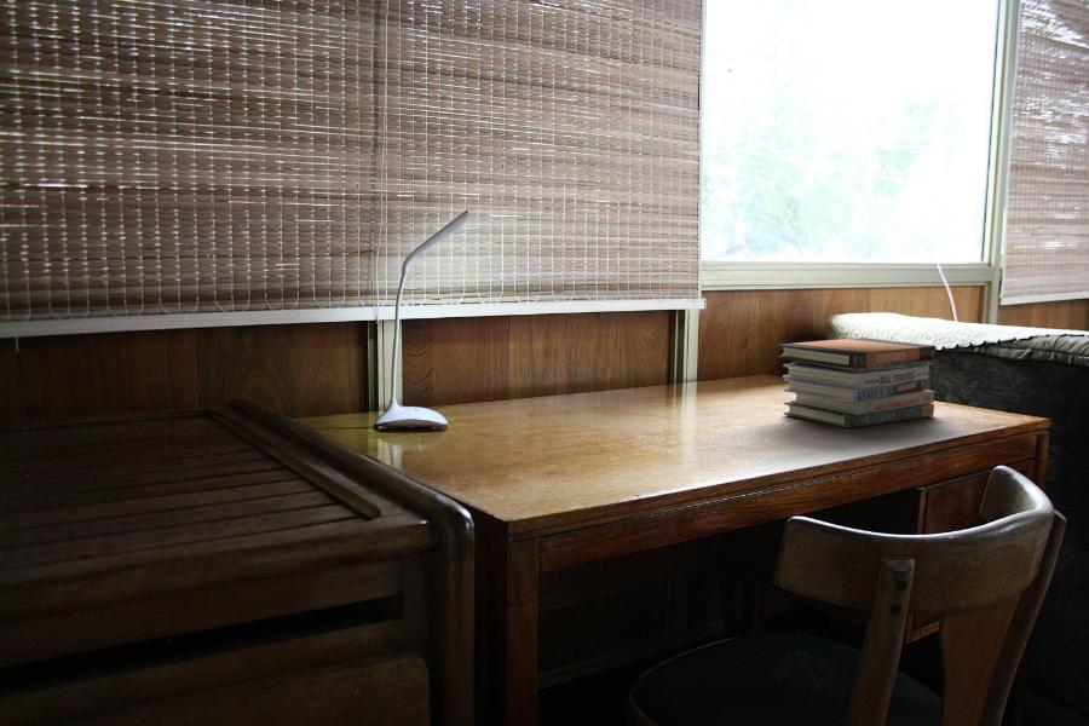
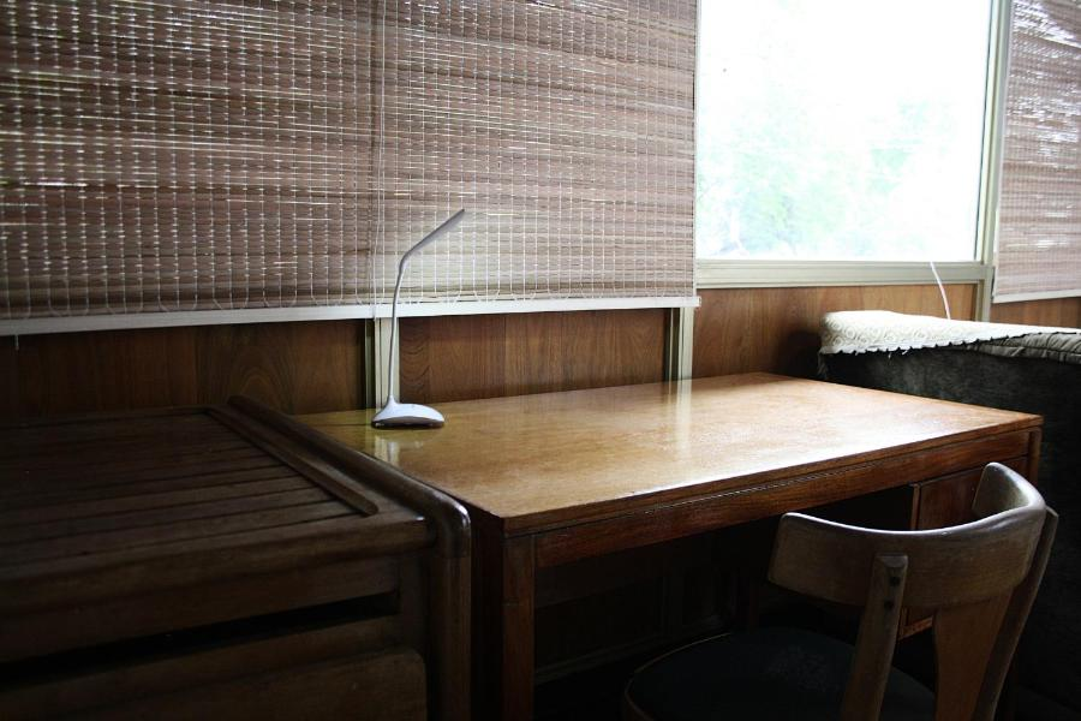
- book stack (857, 380)
